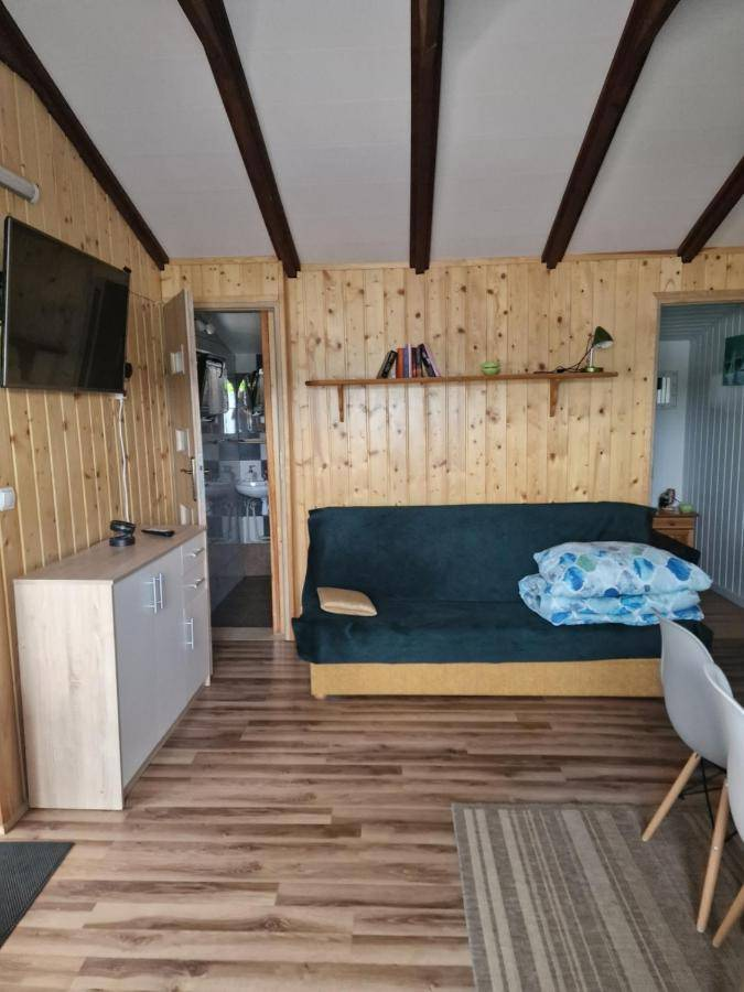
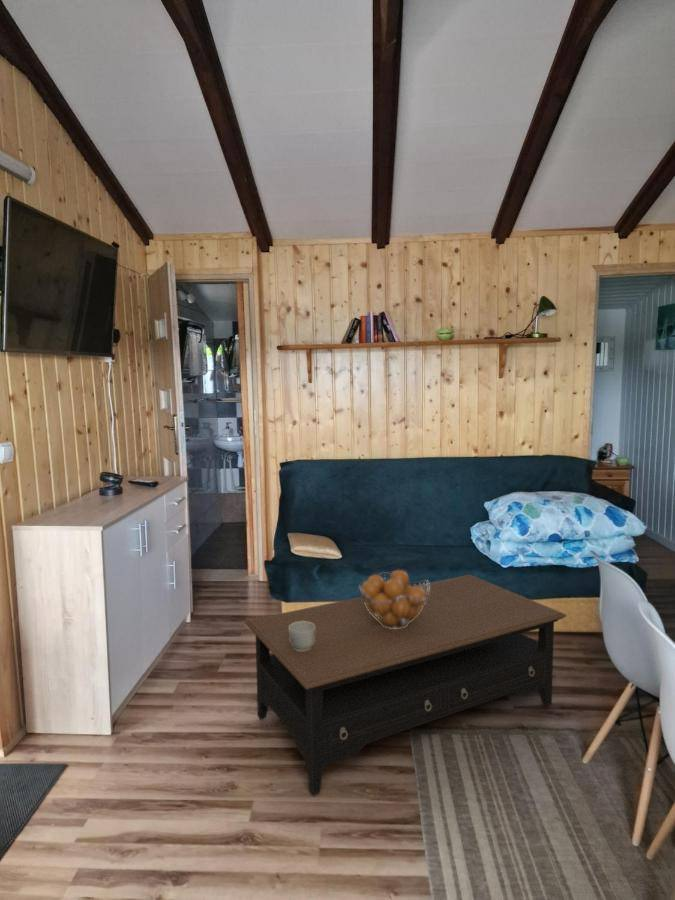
+ mug (300, 635)
+ coffee table (406, 663)
+ fruit basket (394, 598)
